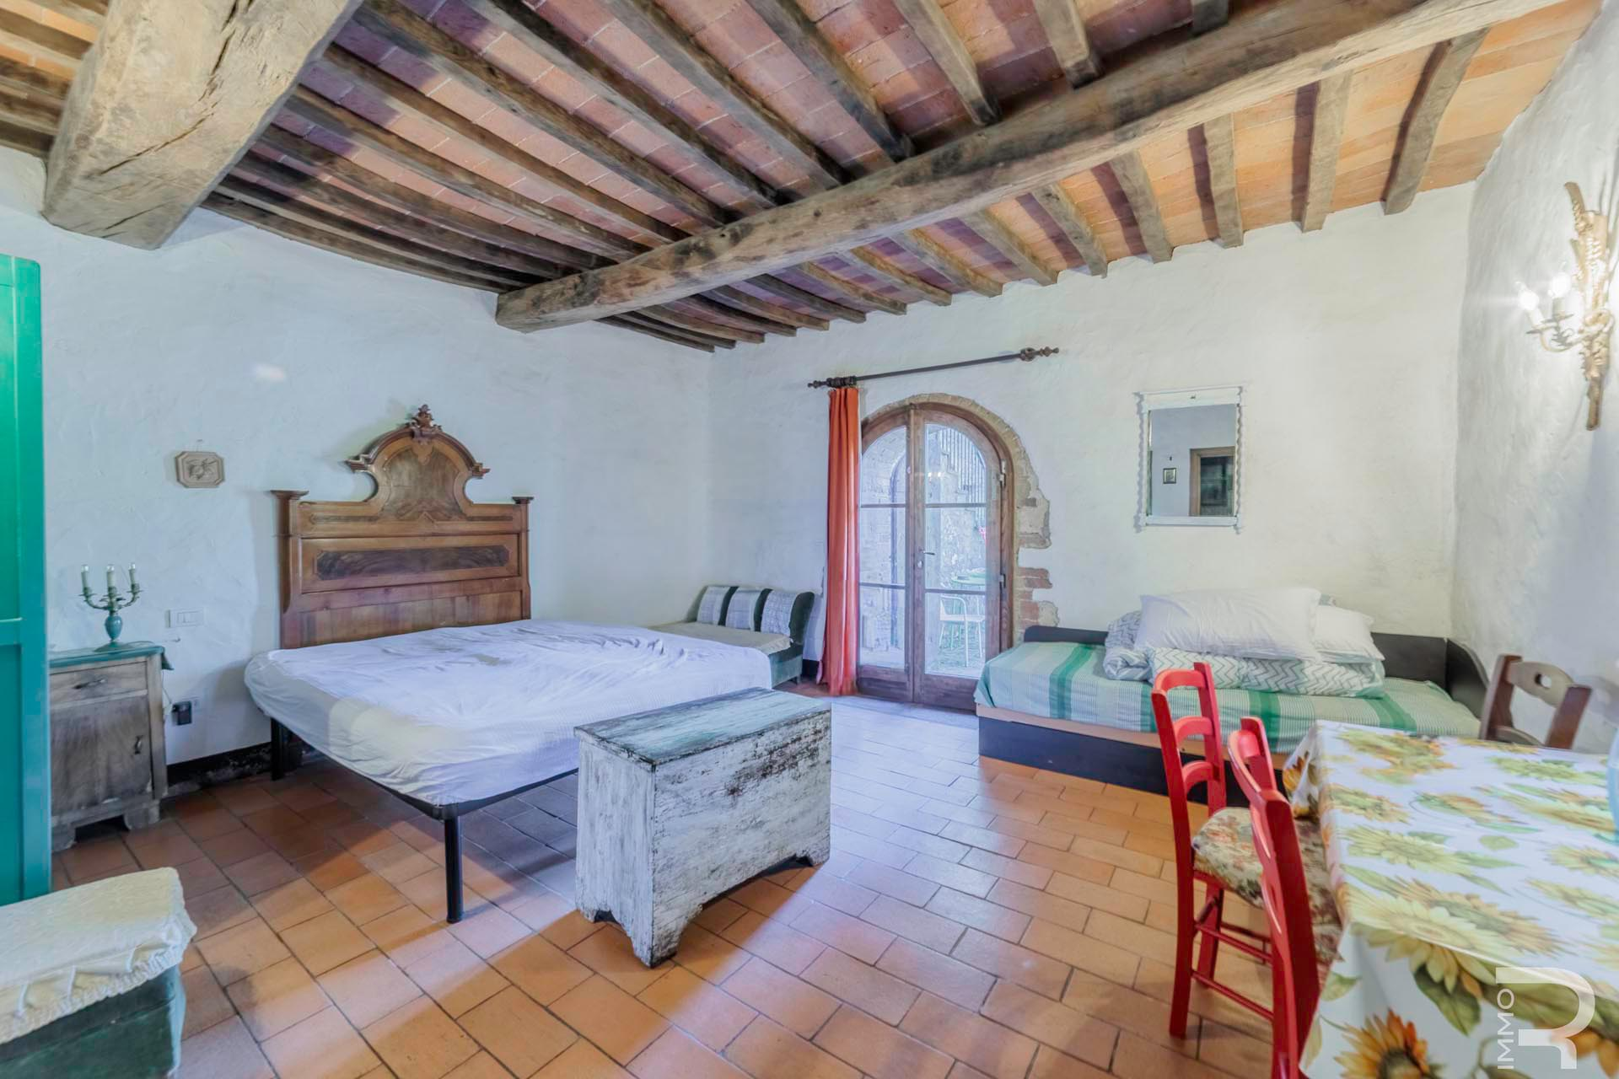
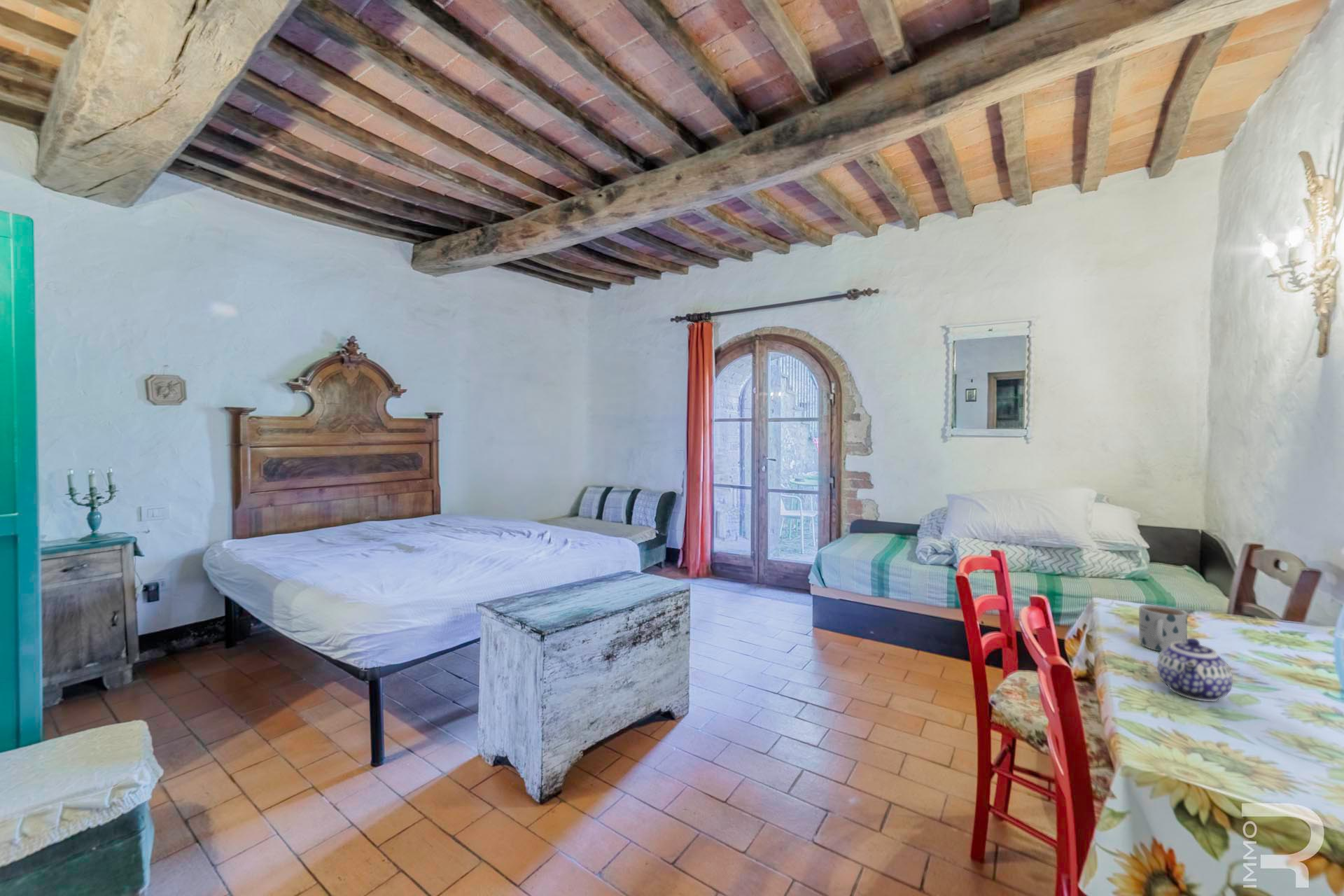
+ teapot (1194, 666)
+ mug (1161, 630)
